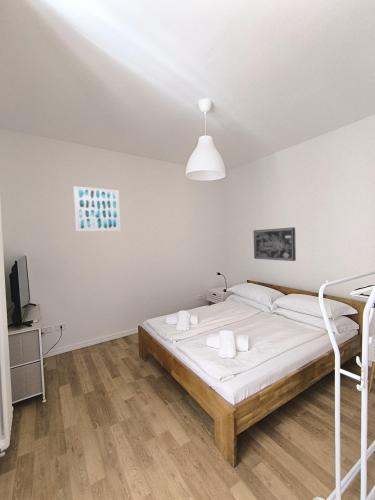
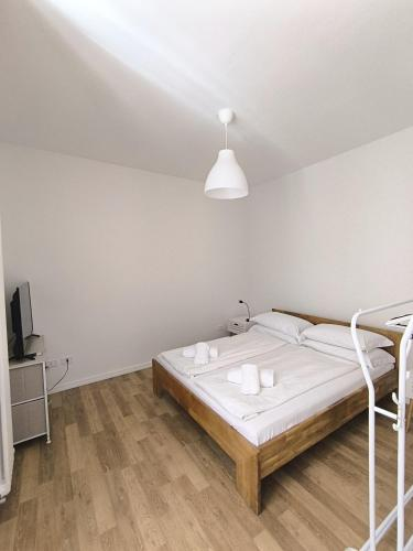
- wall art (98, 209)
- wall art (272, 244)
